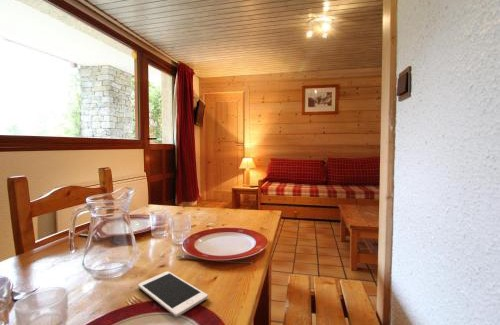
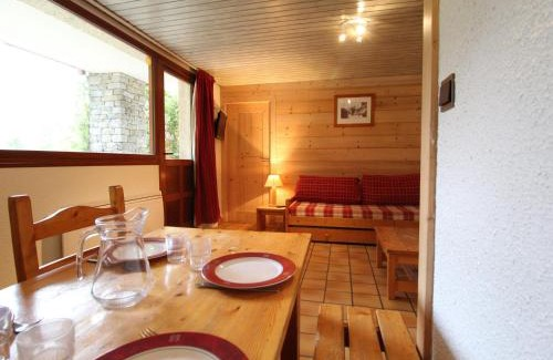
- cell phone (171, 290)
